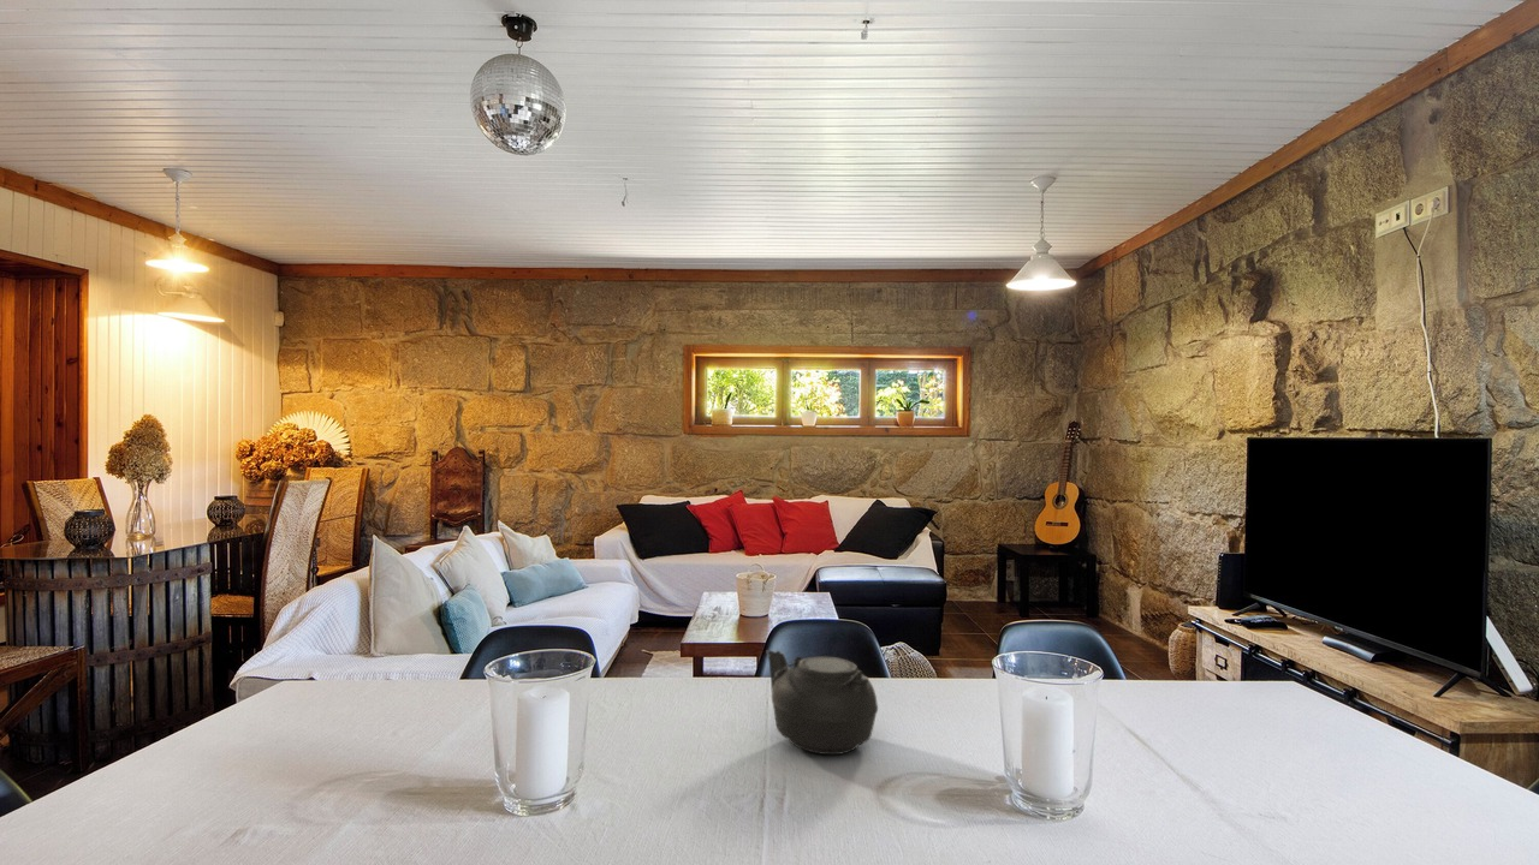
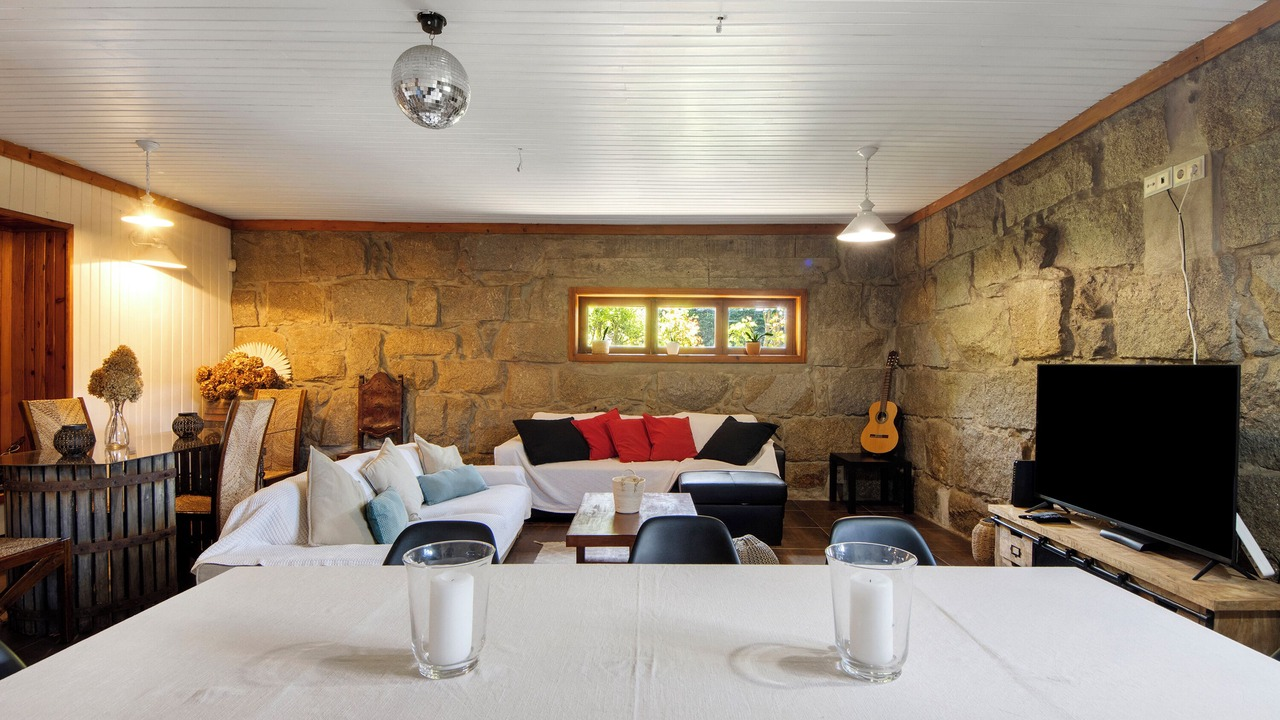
- teapot (815, 699)
